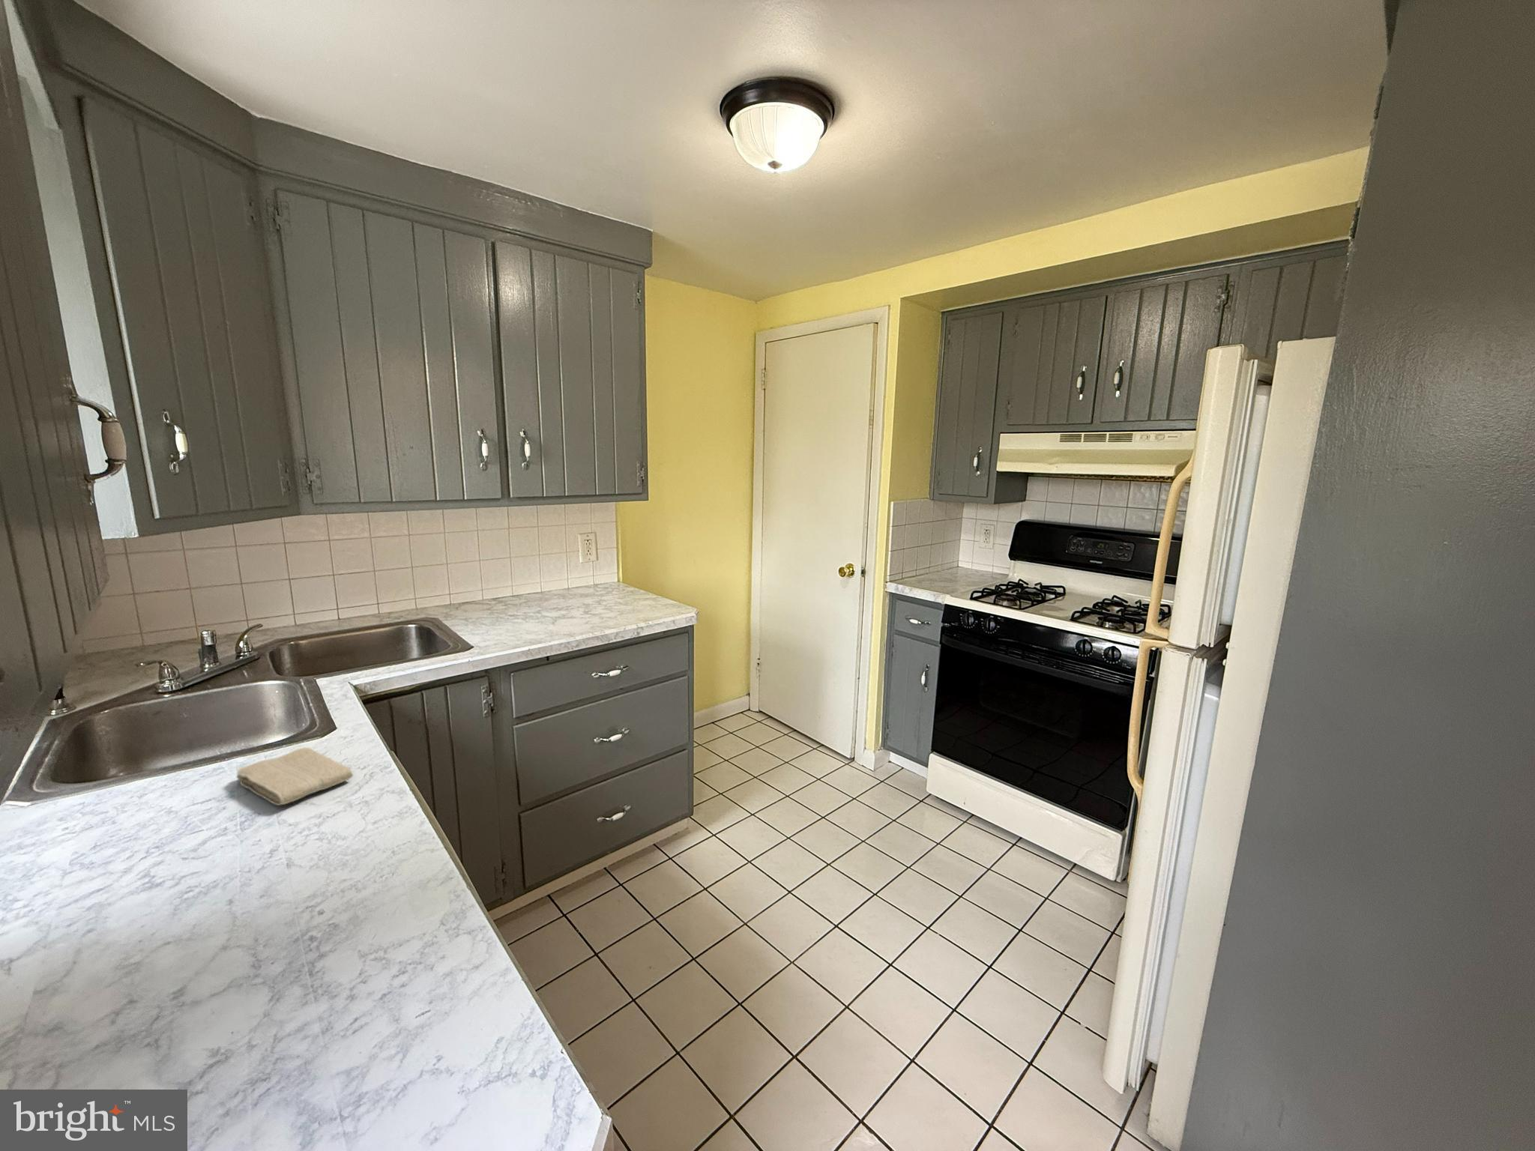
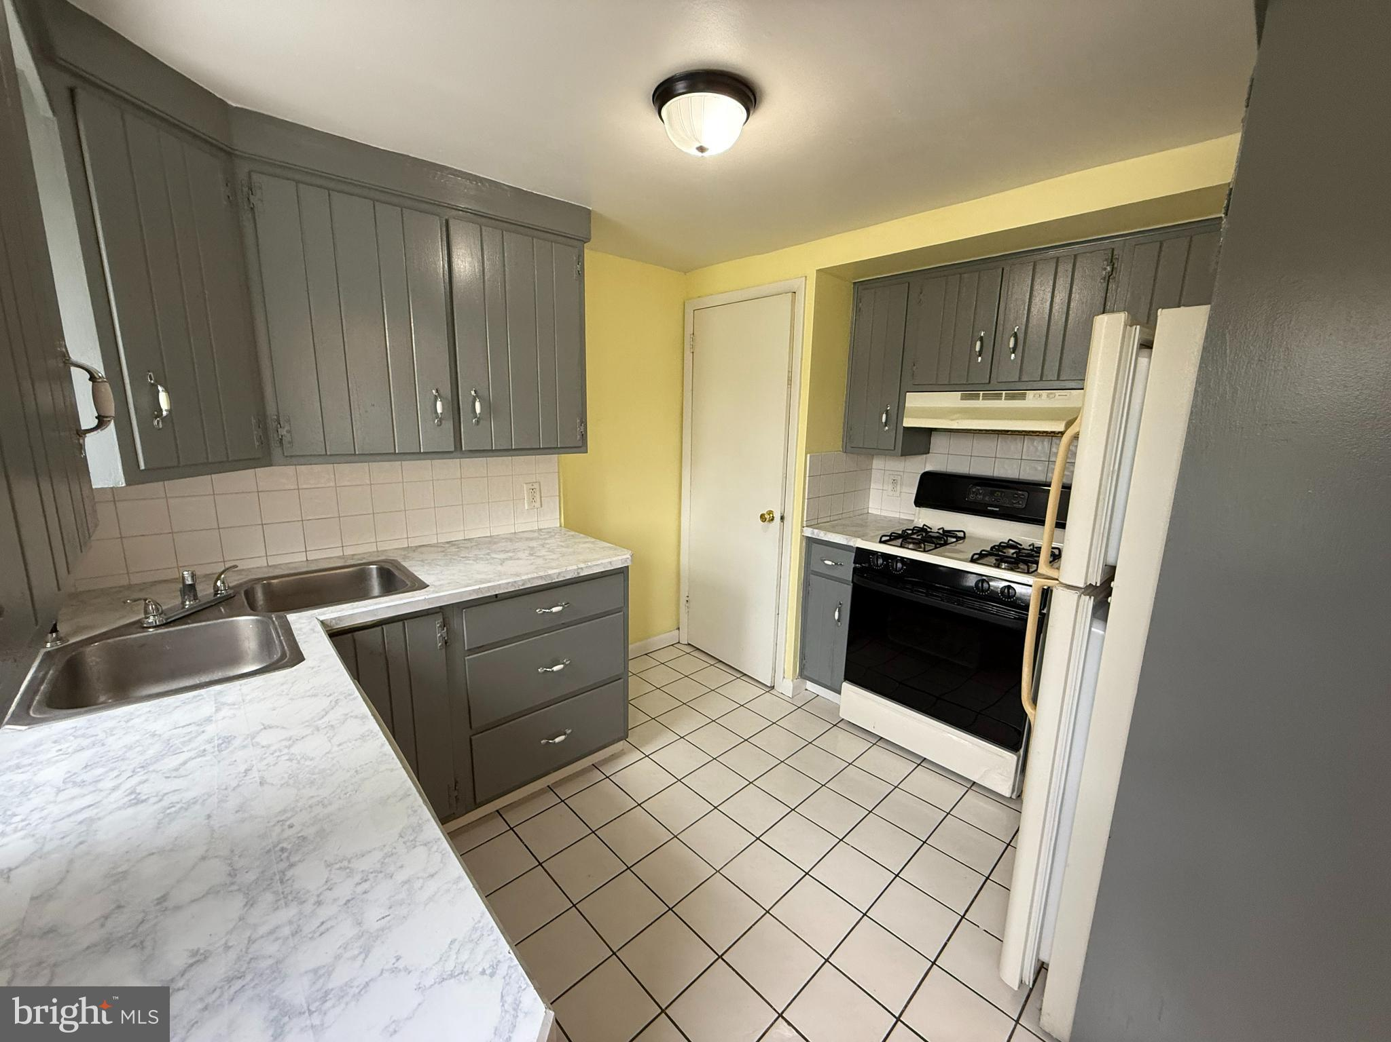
- washcloth (292, 774)
